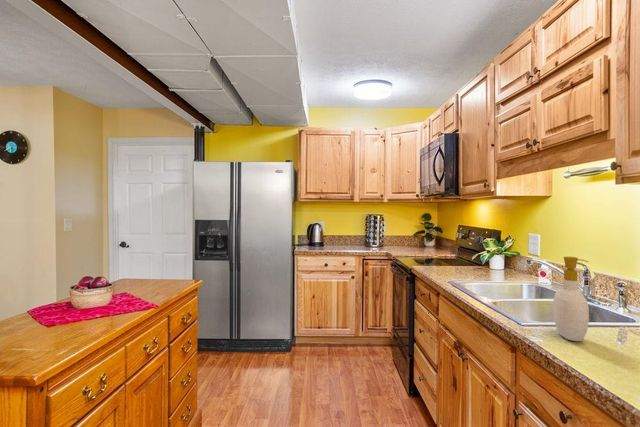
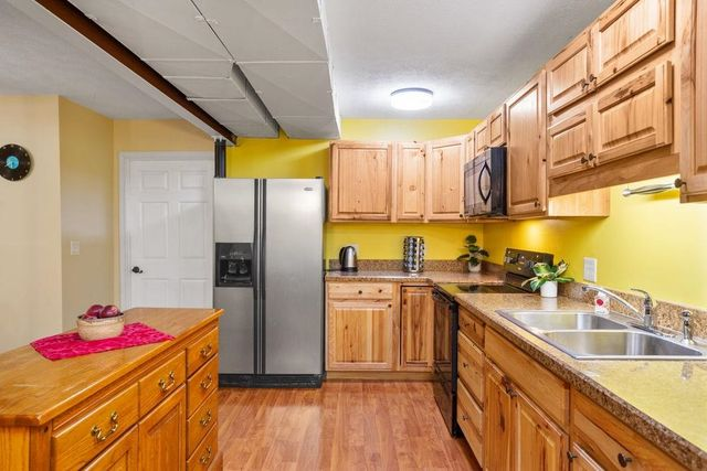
- soap bottle (571, 297)
